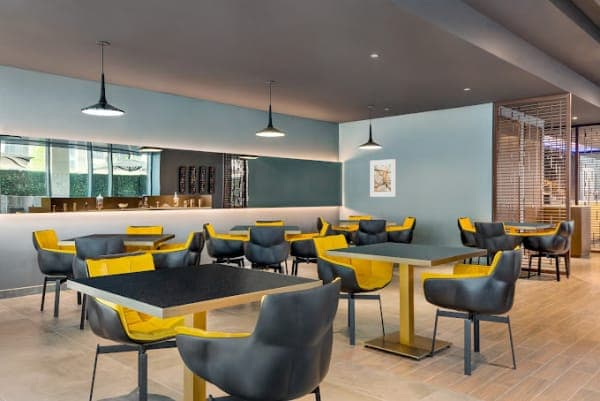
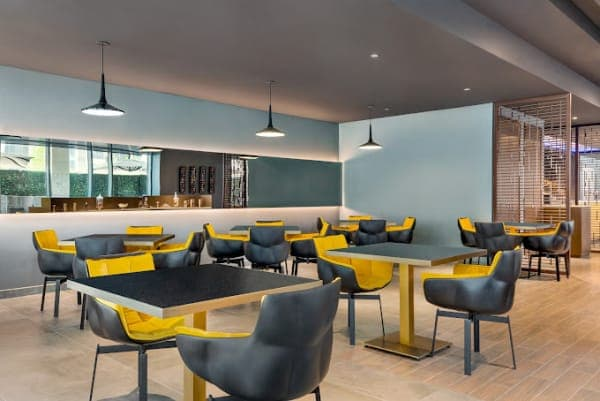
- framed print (382, 178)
